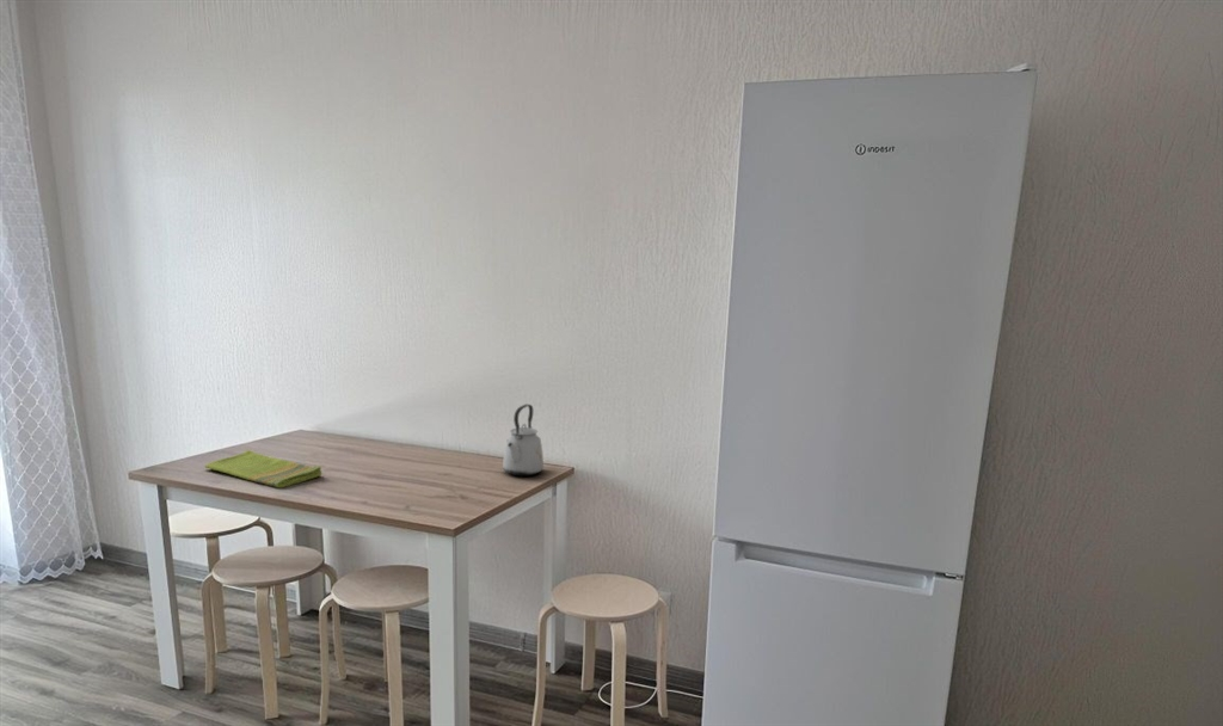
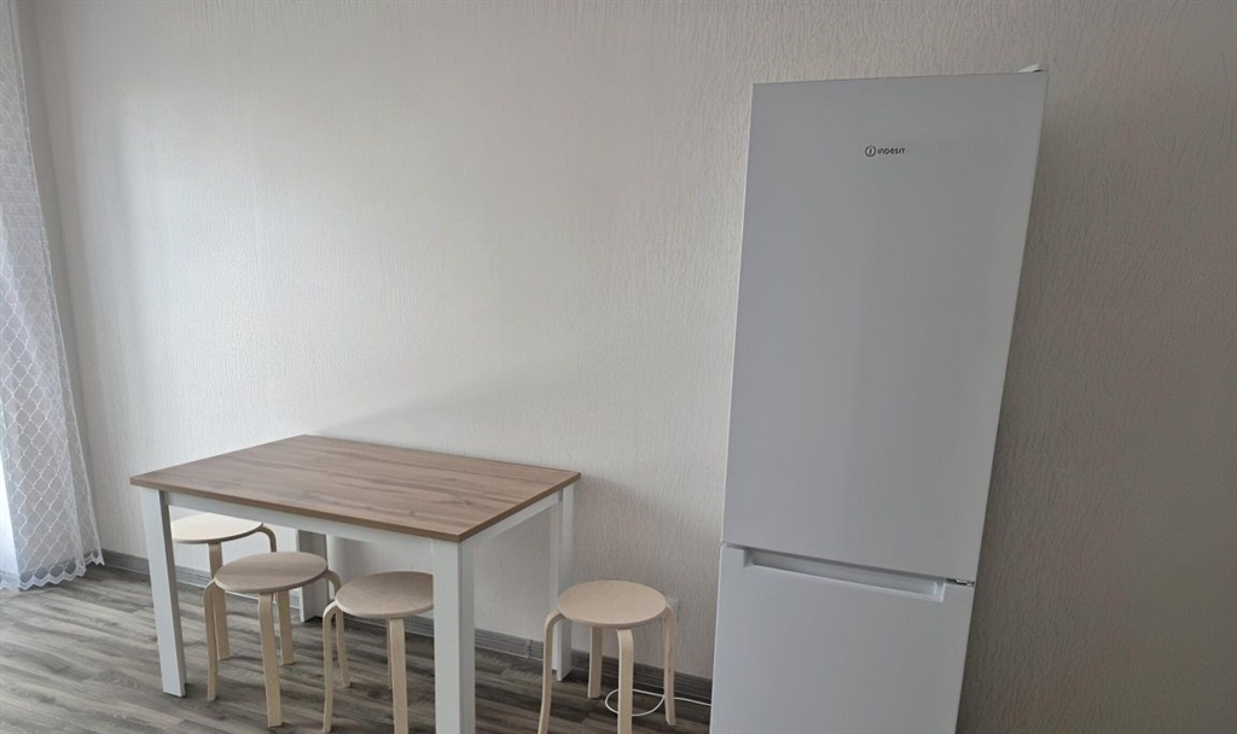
- kettle (520, 441)
- dish towel (263, 467)
